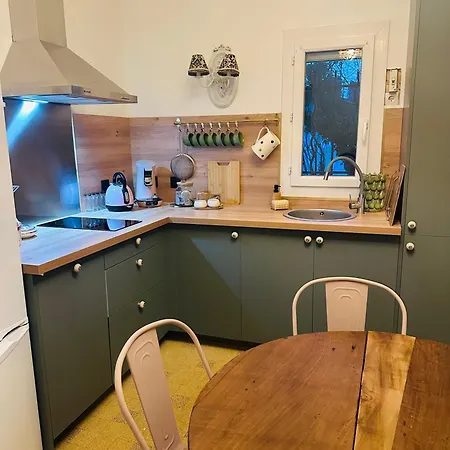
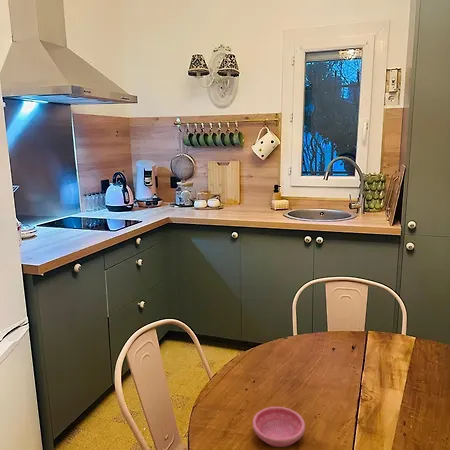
+ saucer (278, 427)
